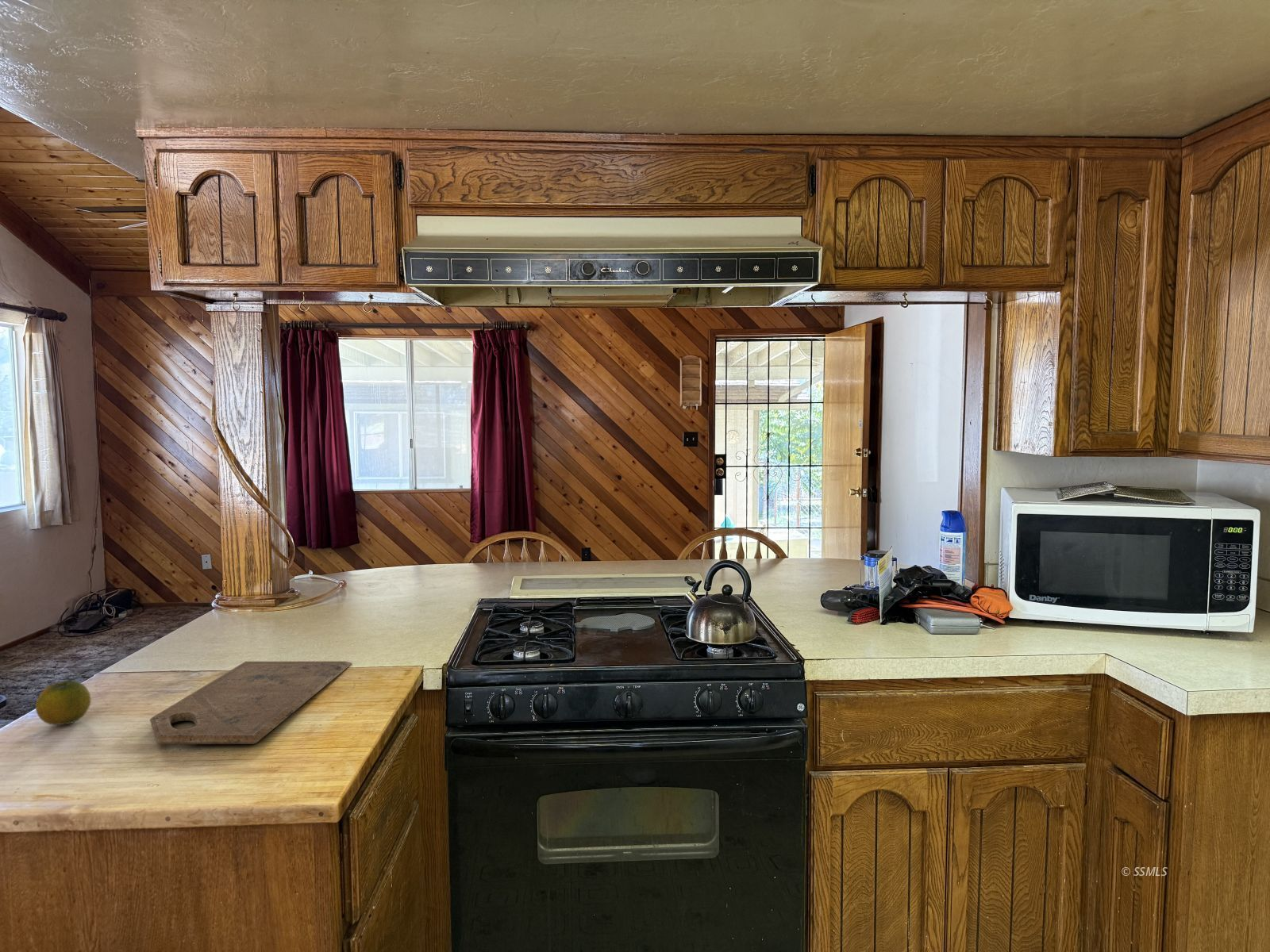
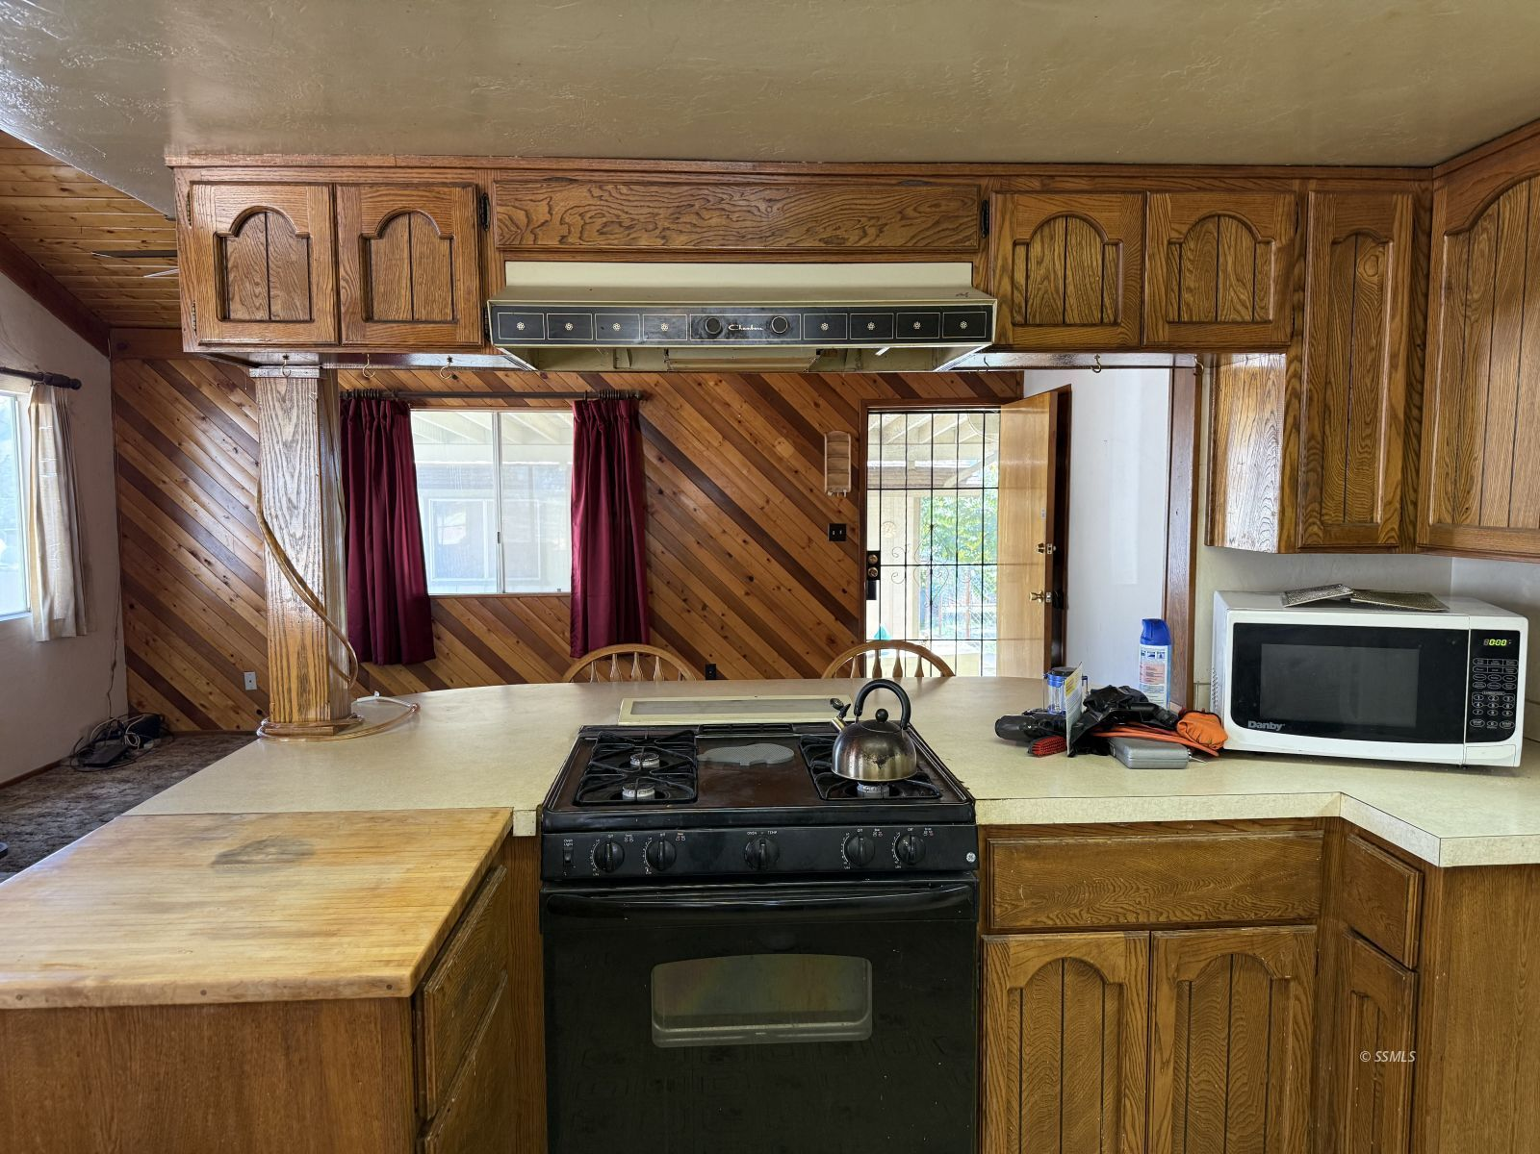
- cutting board (250, 697)
- fruit (64, 702)
